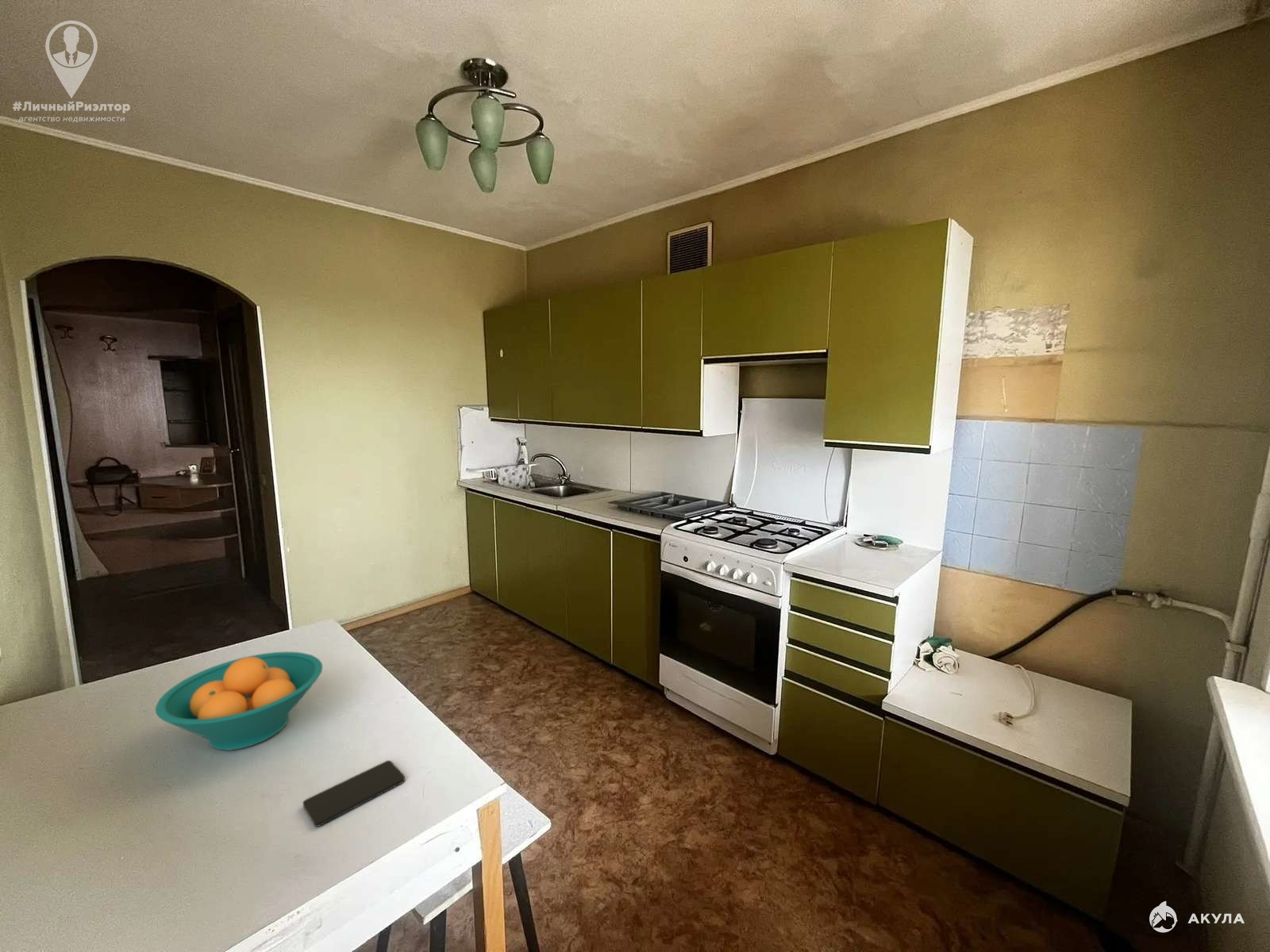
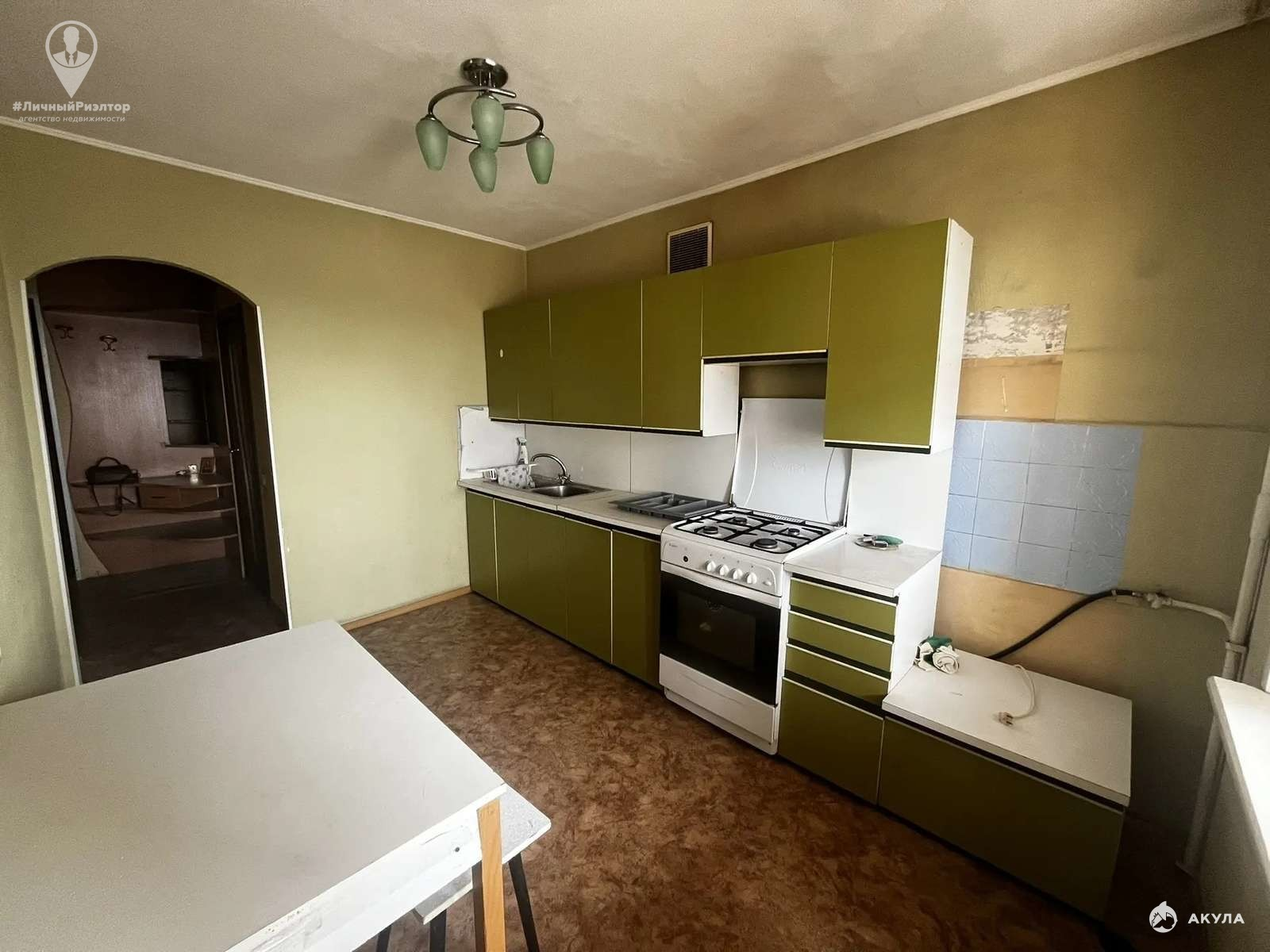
- smartphone (356, 790)
- fruit bowl (246, 696)
